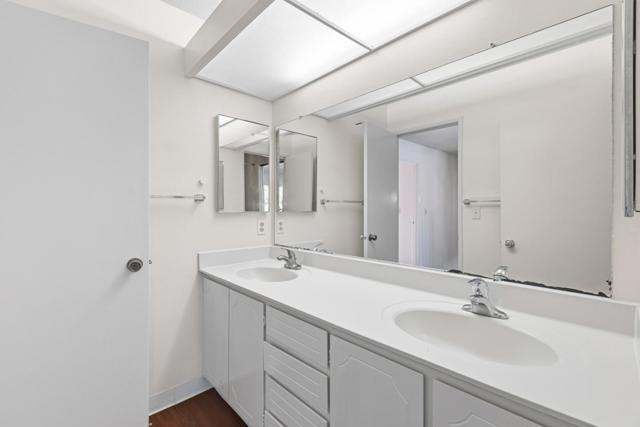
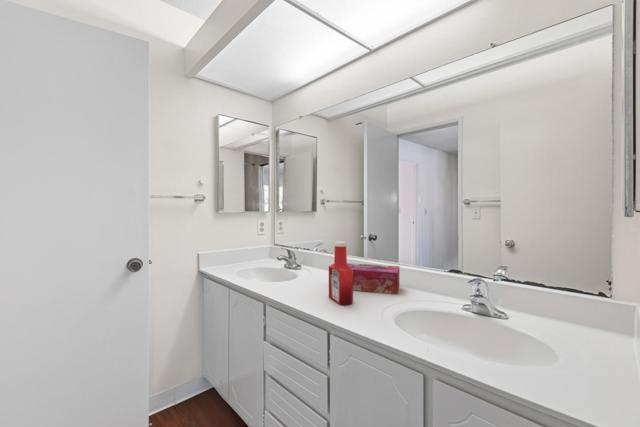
+ soap bottle (340, 270)
+ tissue box (368, 277)
